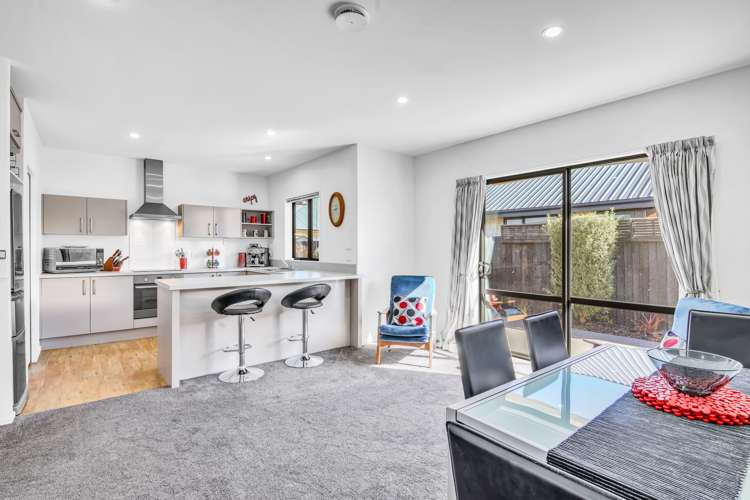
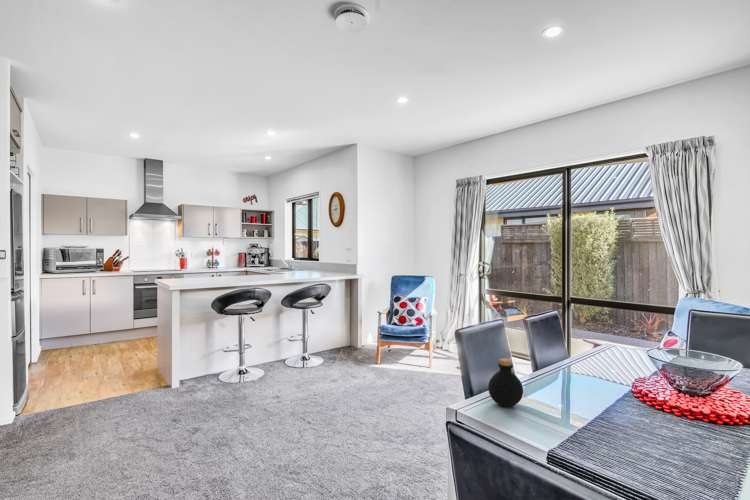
+ bottle (505, 382)
